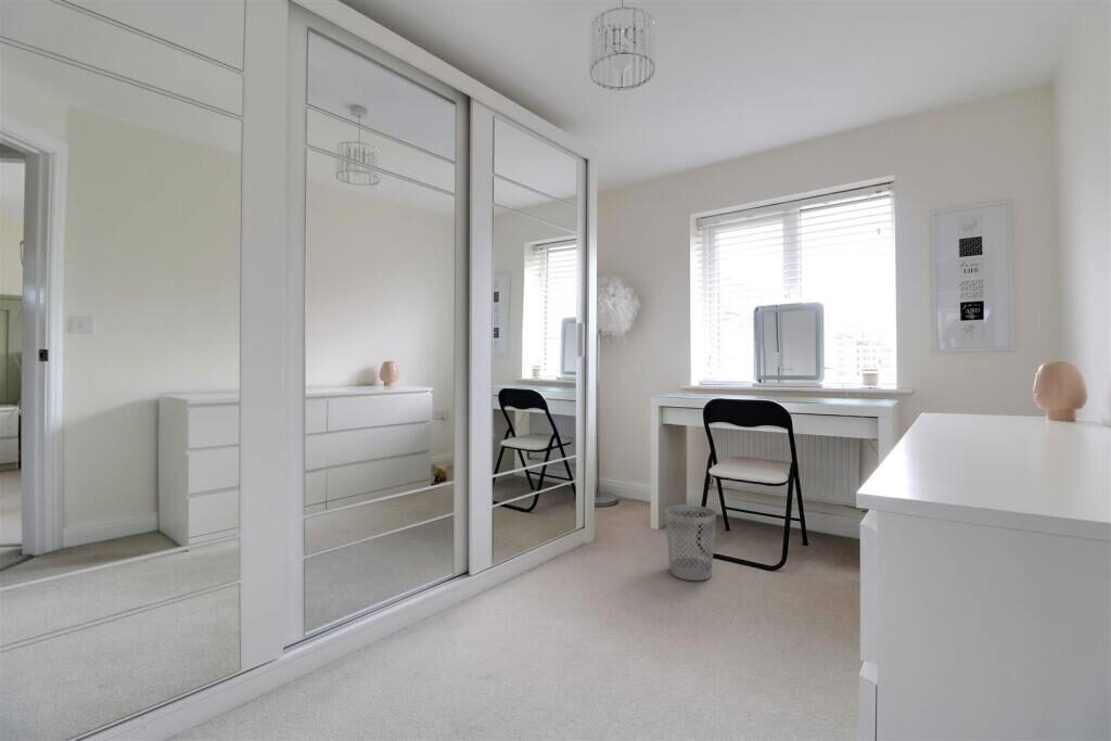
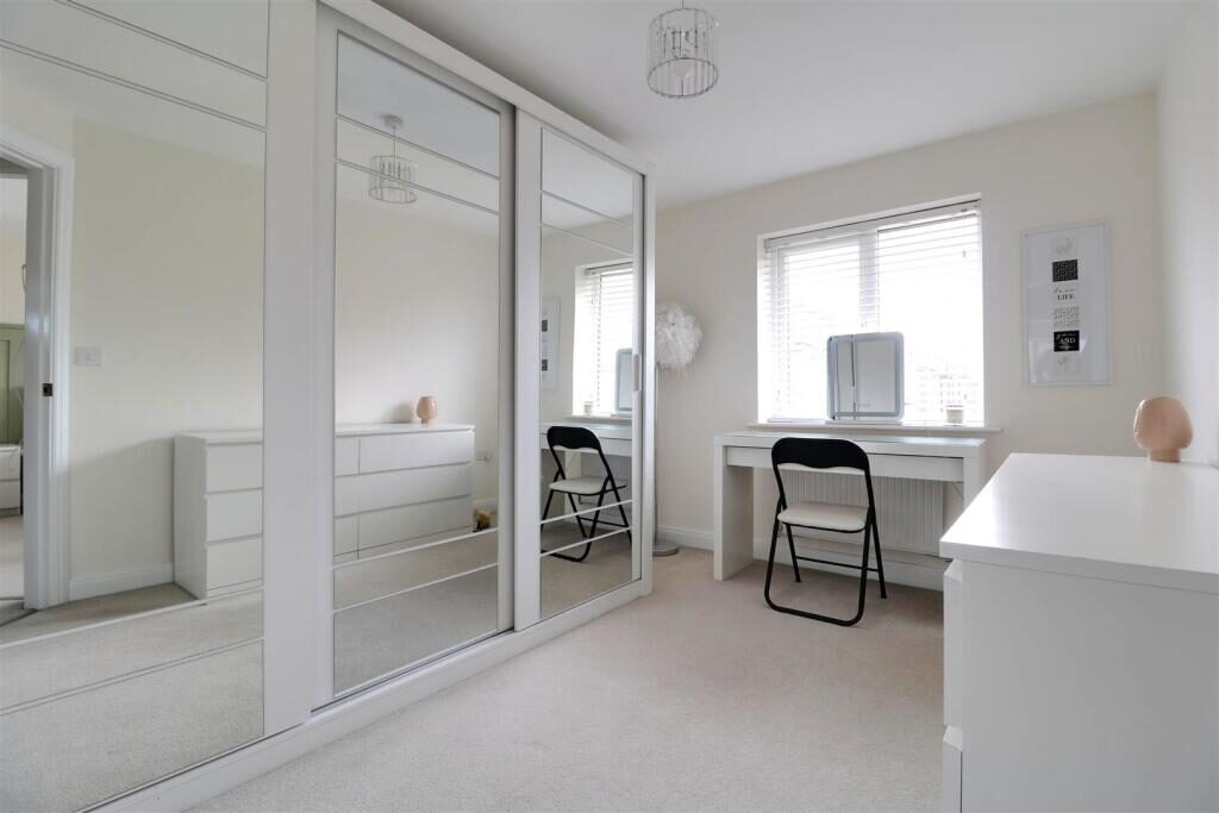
- wastebasket (689, 541)
